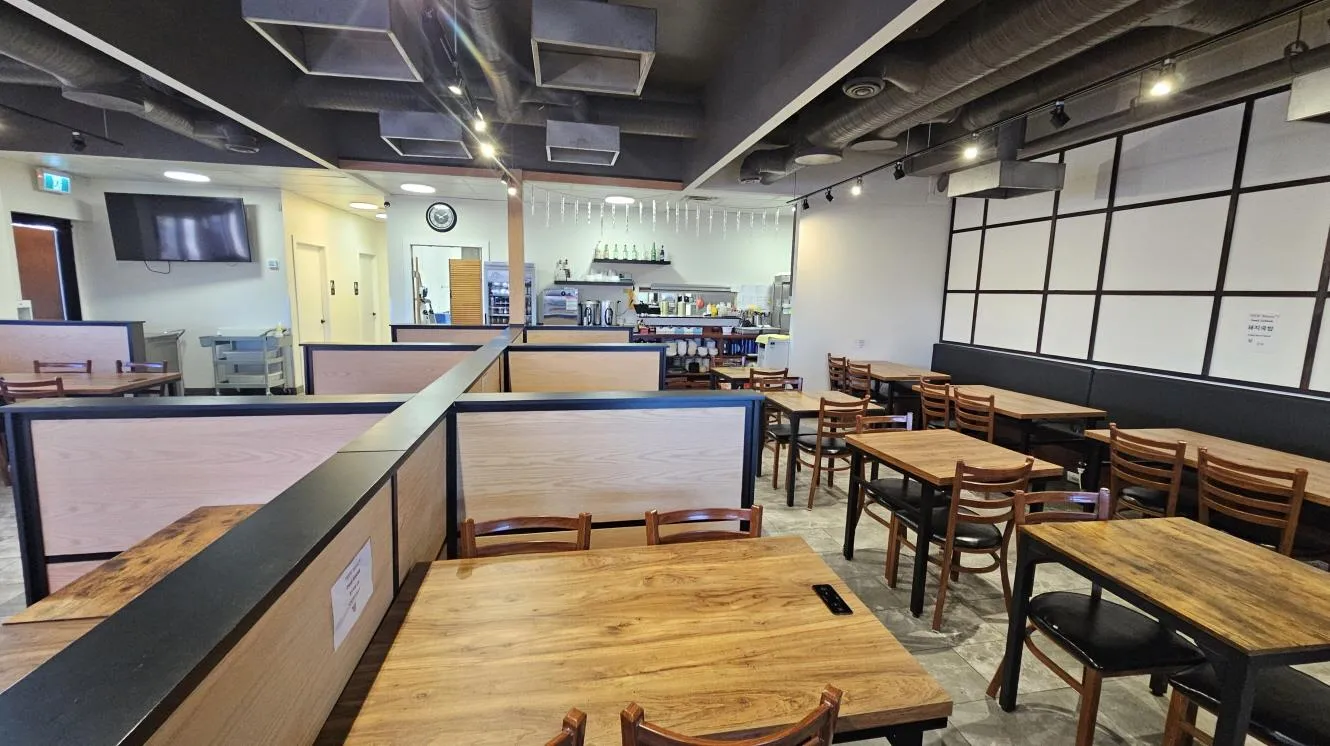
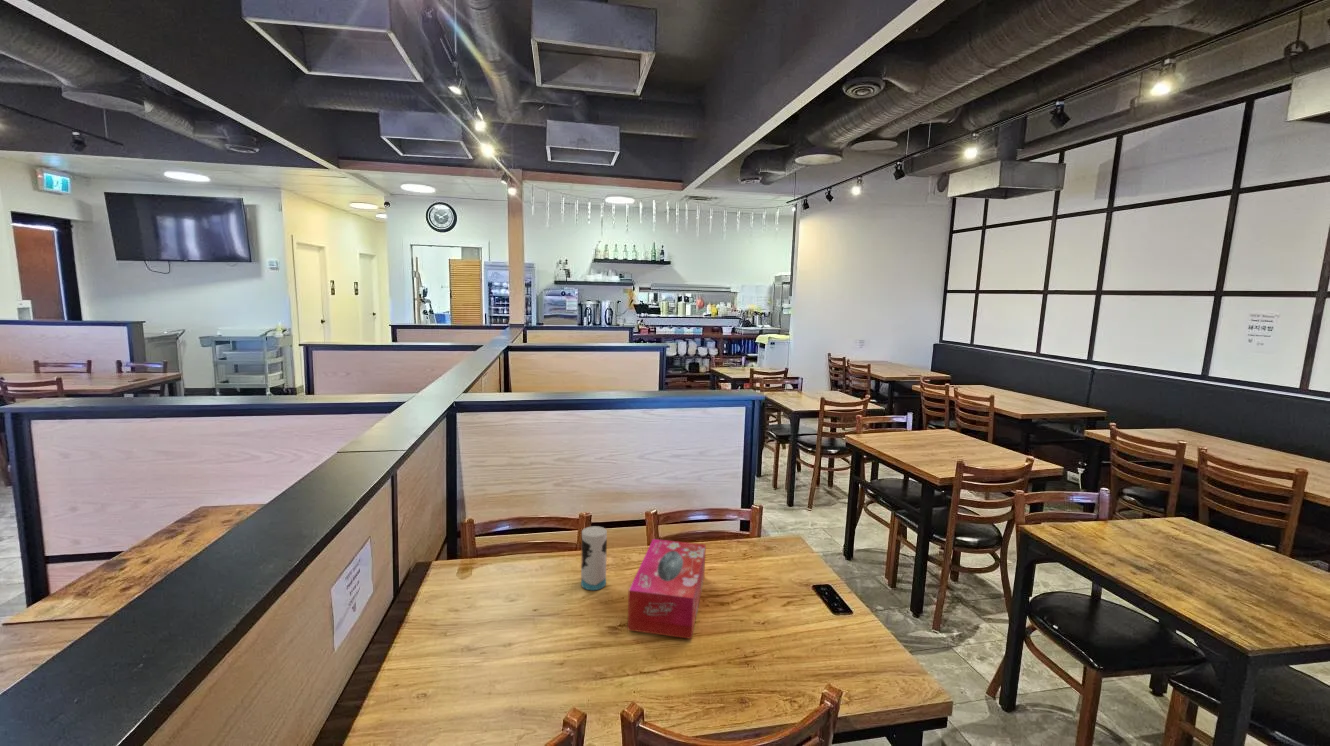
+ cup (593, 557)
+ tissue box (670, 583)
